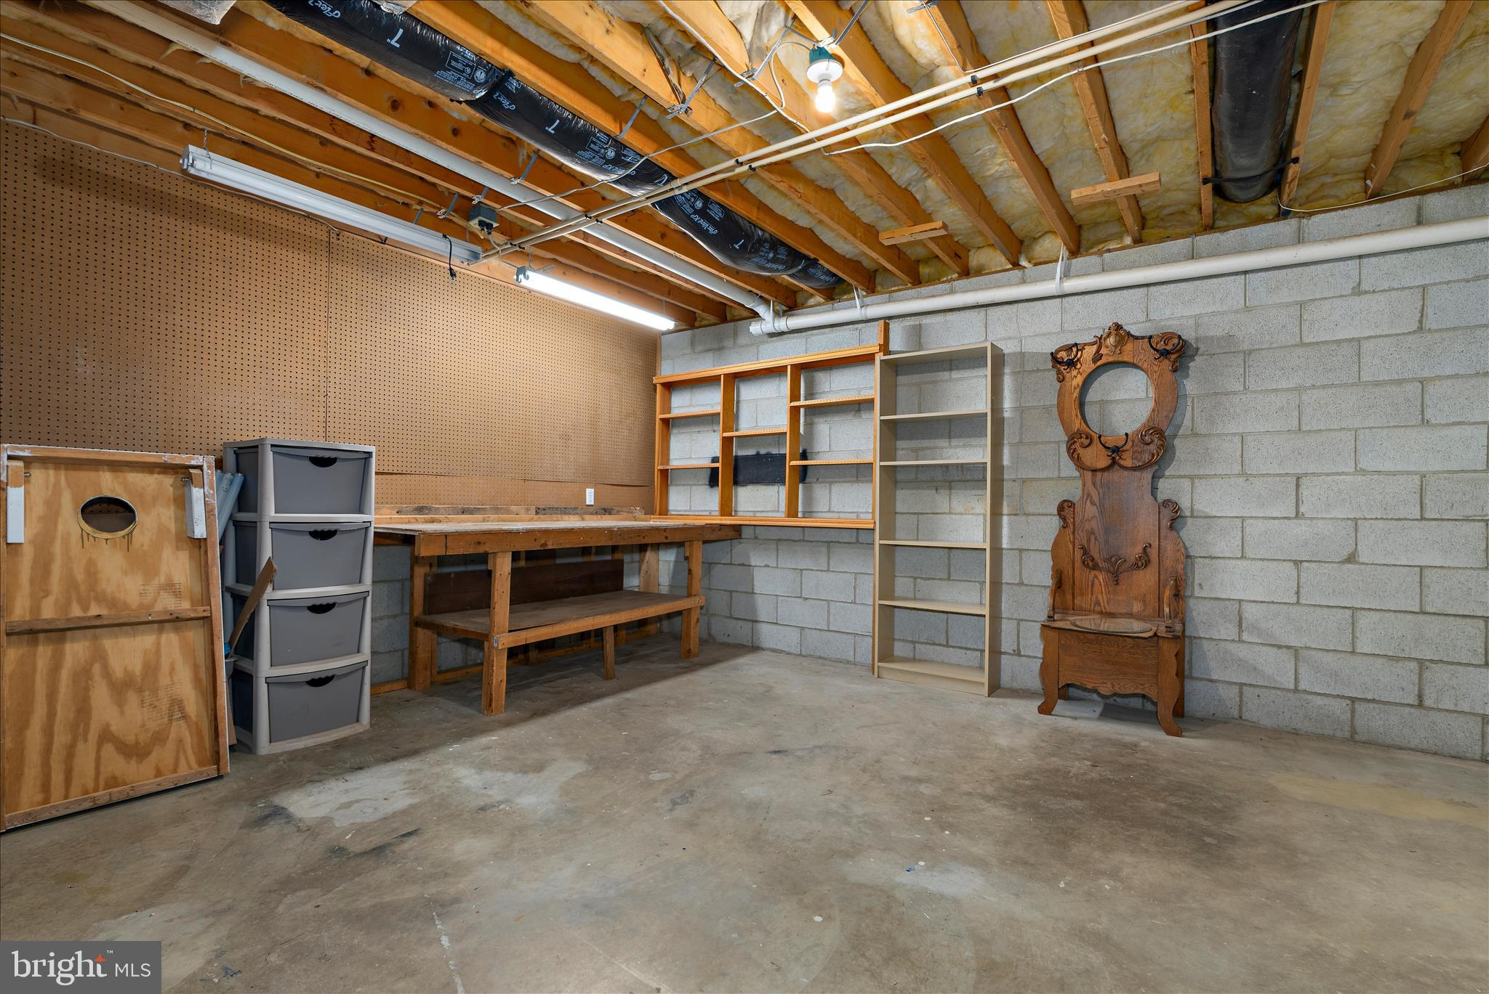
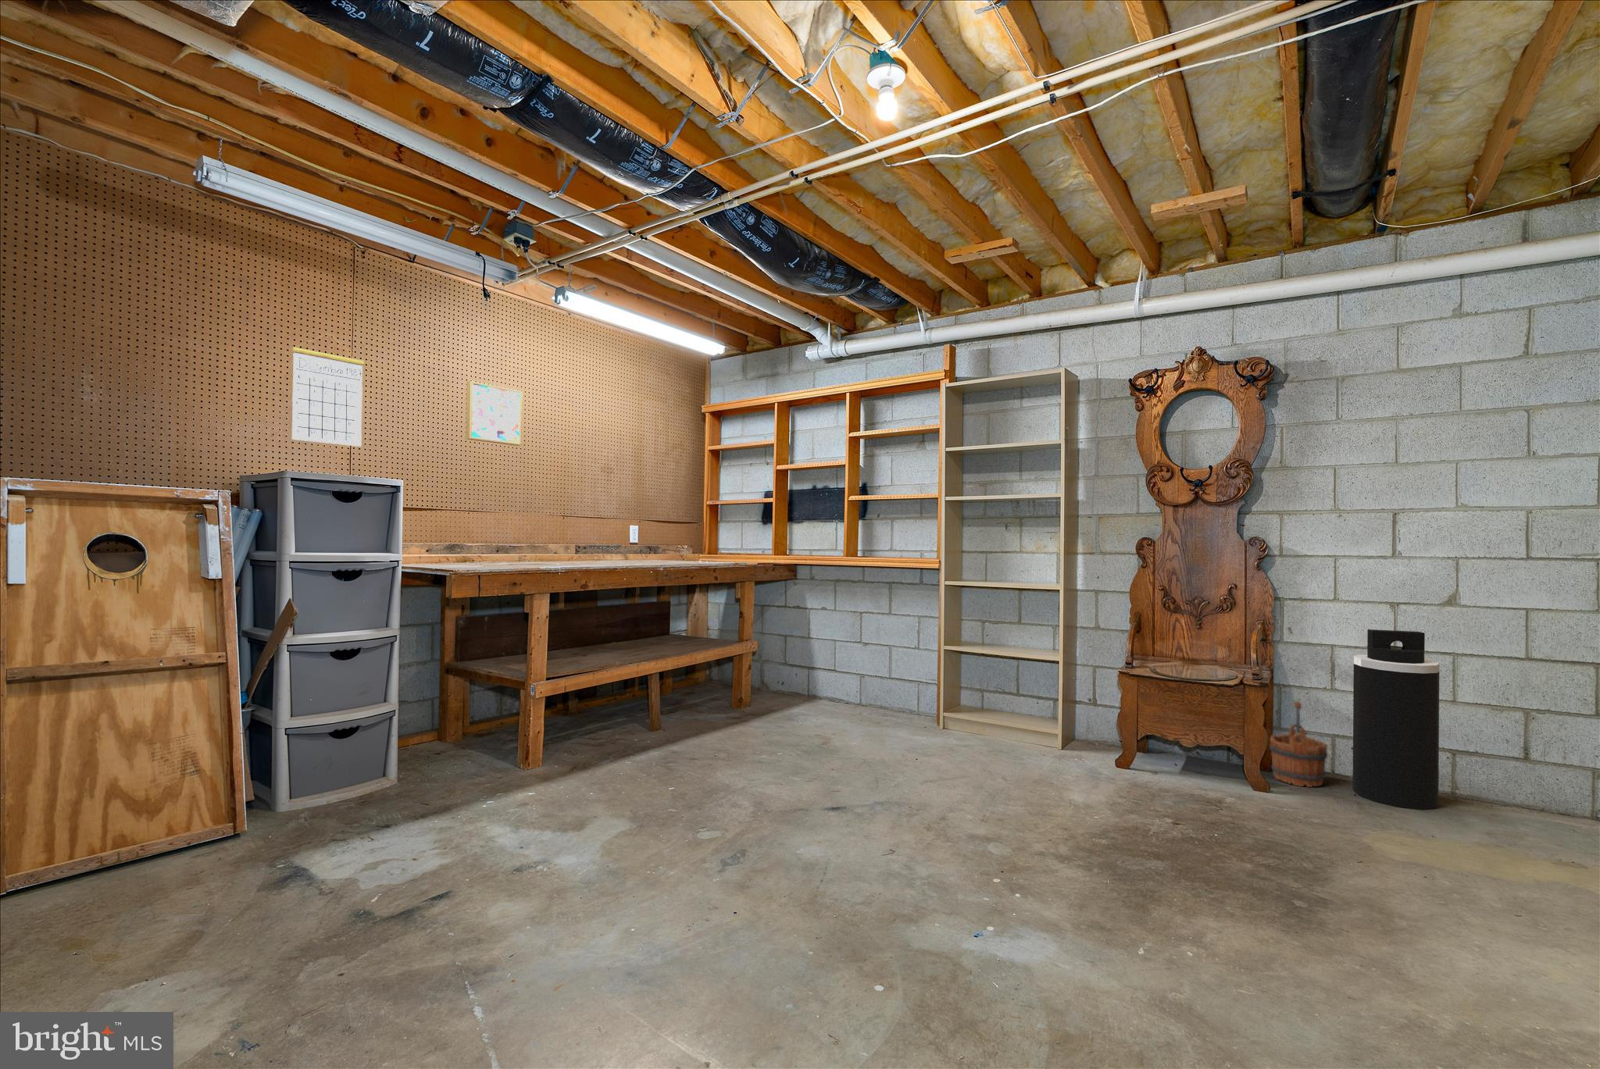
+ trash can (1395, 713)
+ wall art (494, 414)
+ calendar (328, 388)
+ wooden bucket (1298, 741)
